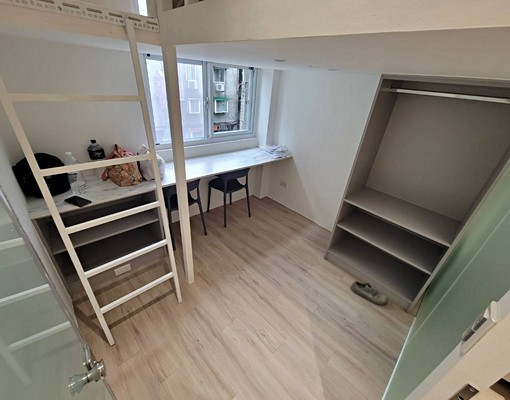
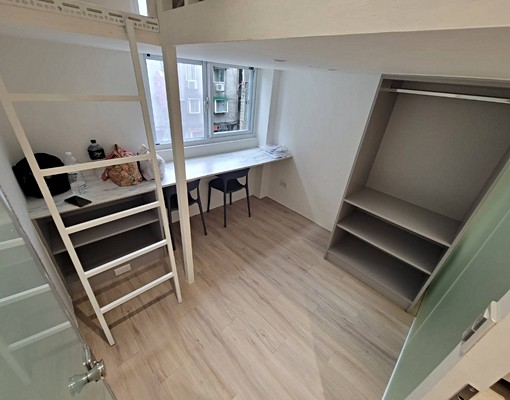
- shoe (370, 291)
